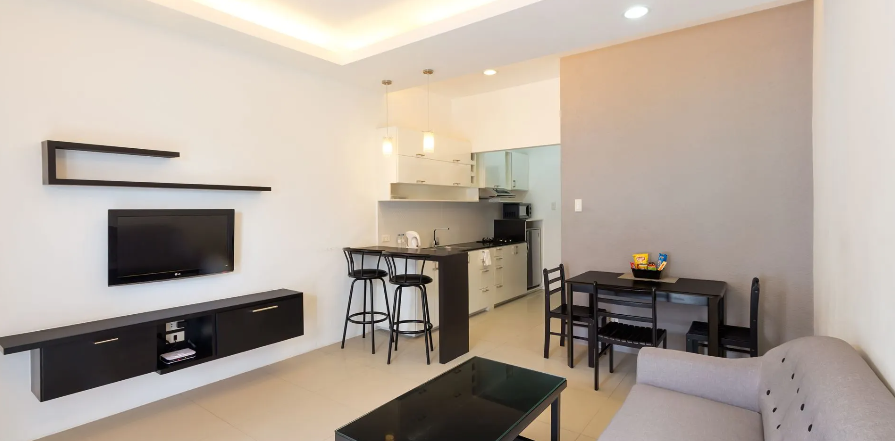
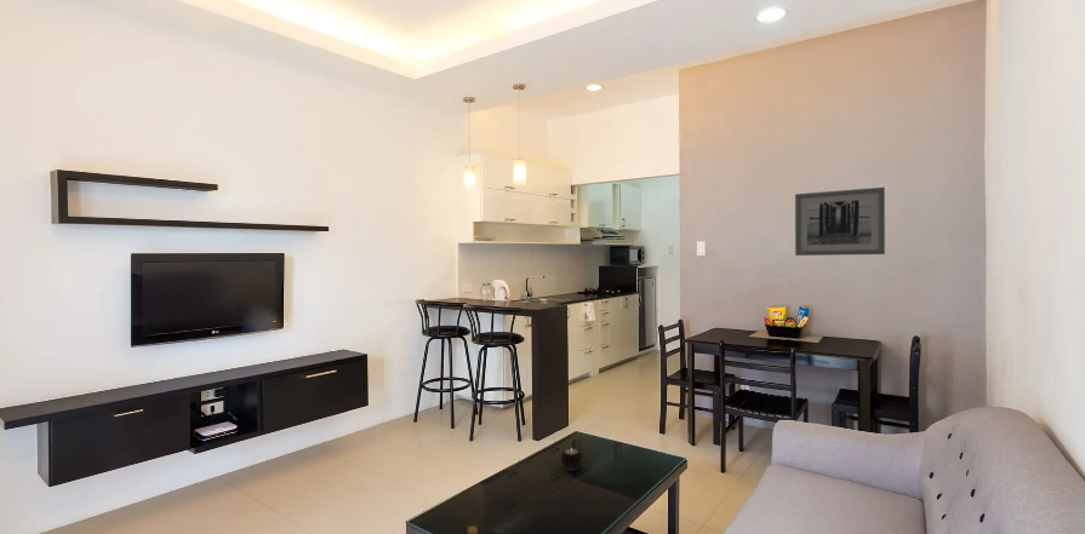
+ wall art (838, 223)
+ candle (571, 458)
